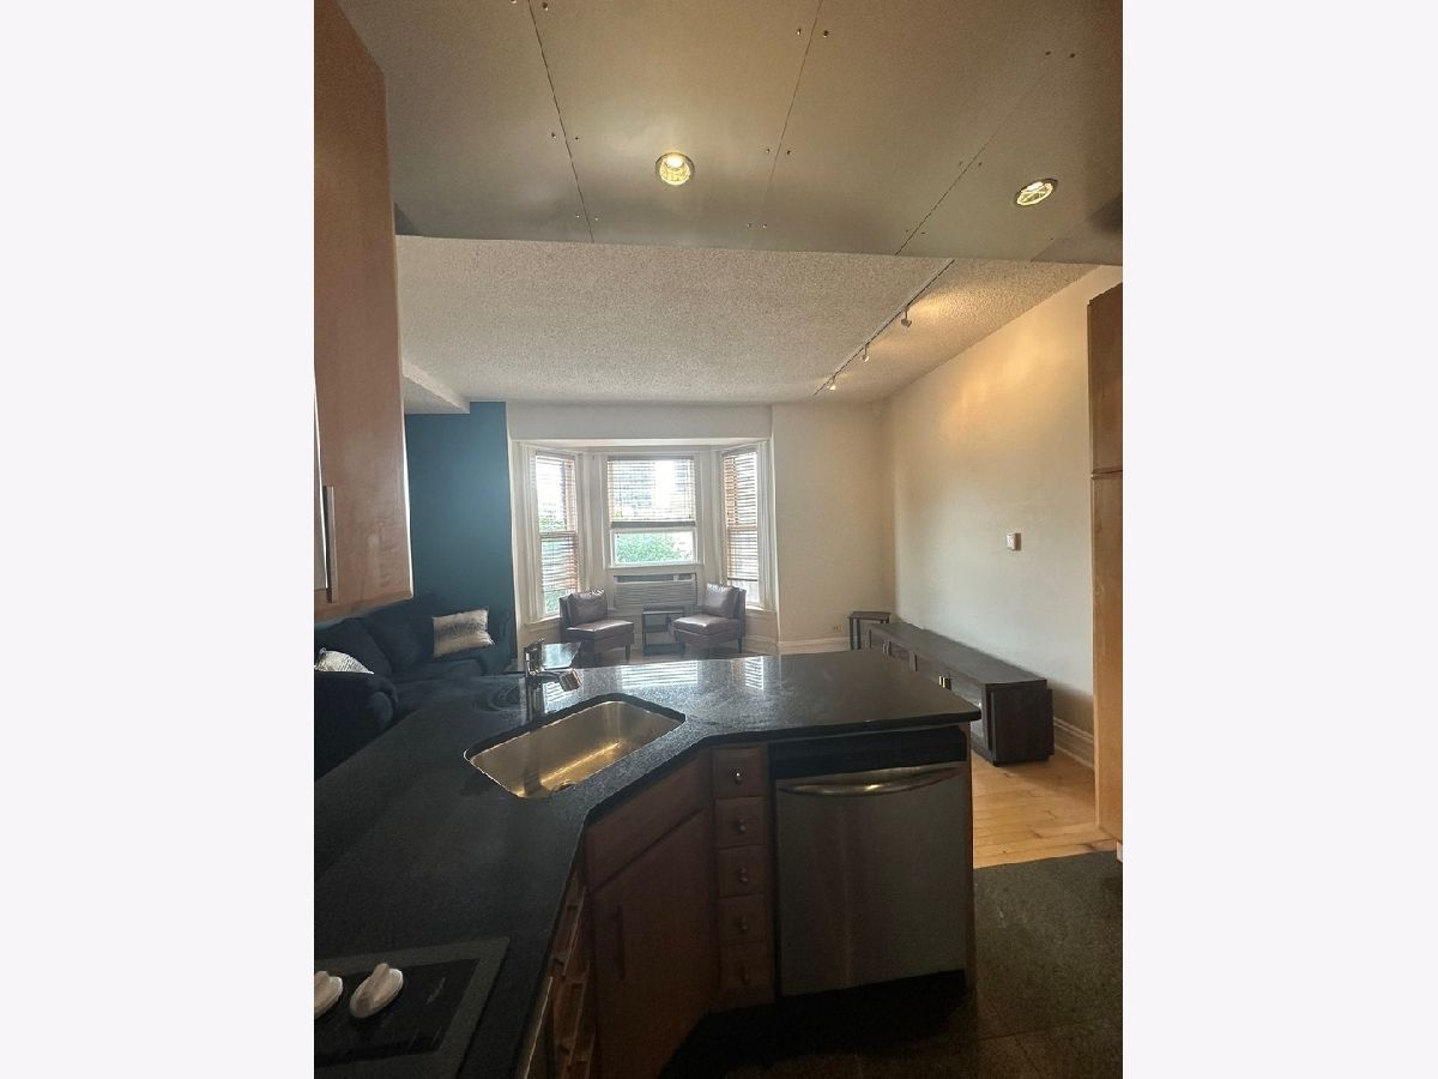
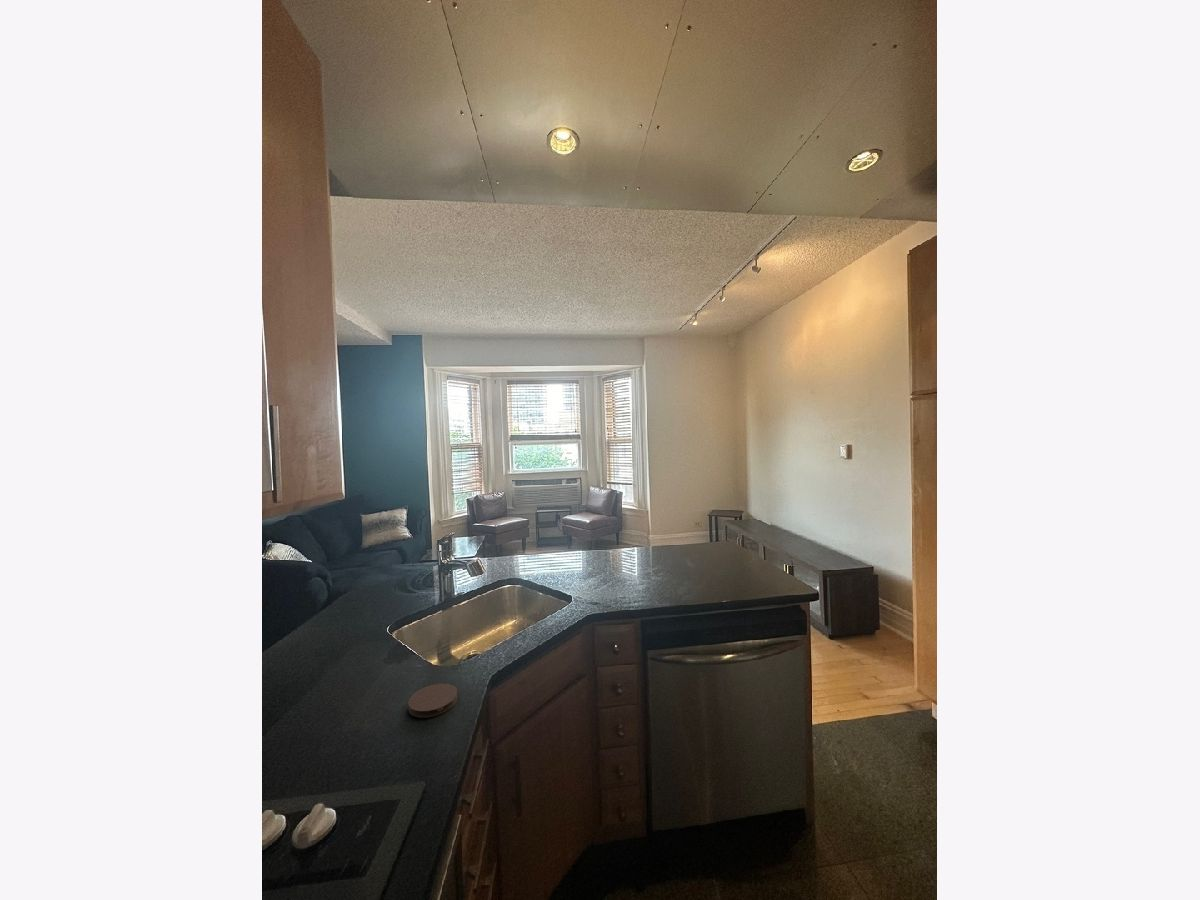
+ coaster (433, 699)
